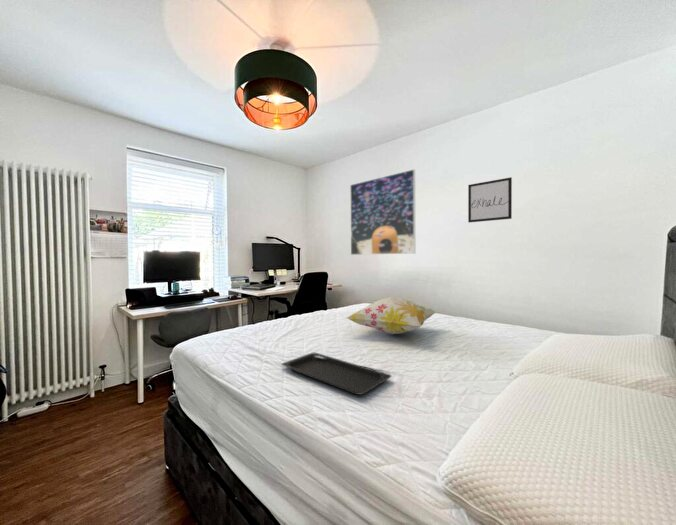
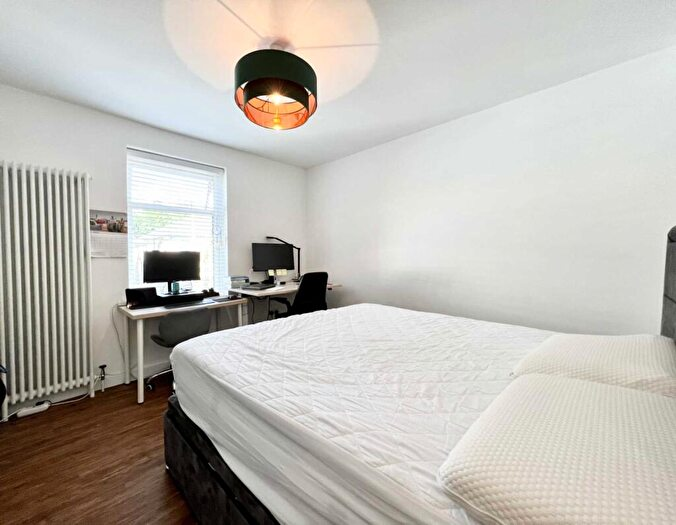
- wall art (488, 201)
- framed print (380, 216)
- decorative pillow (393, 314)
- serving tray (333, 372)
